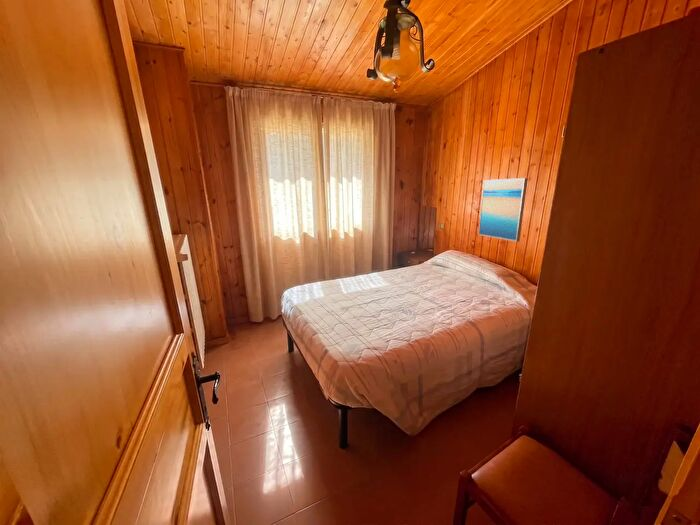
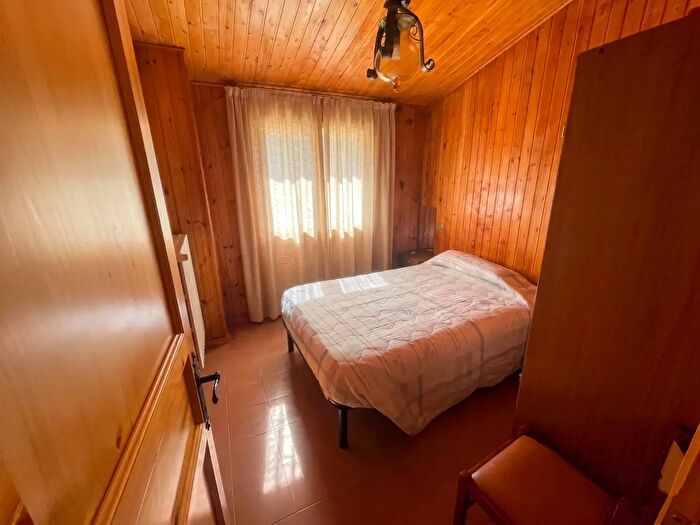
- wall art (500, 209)
